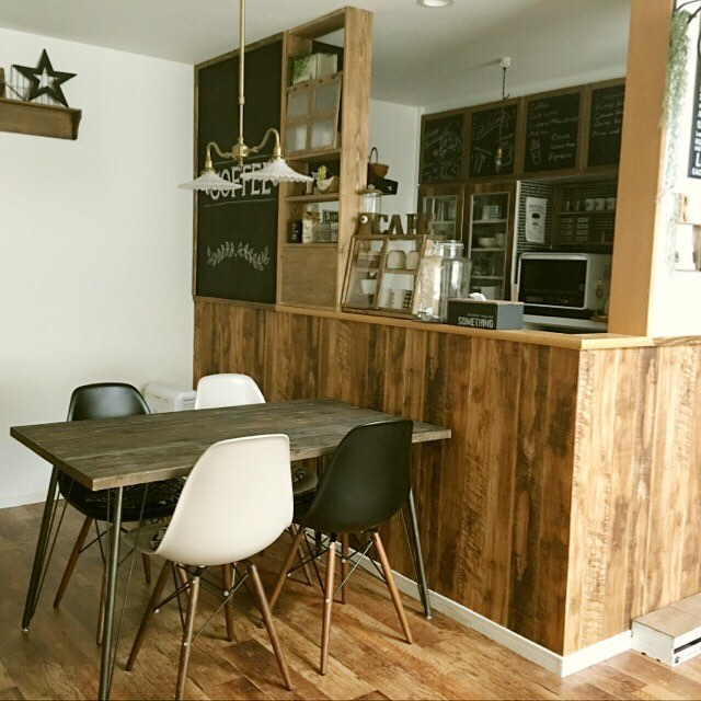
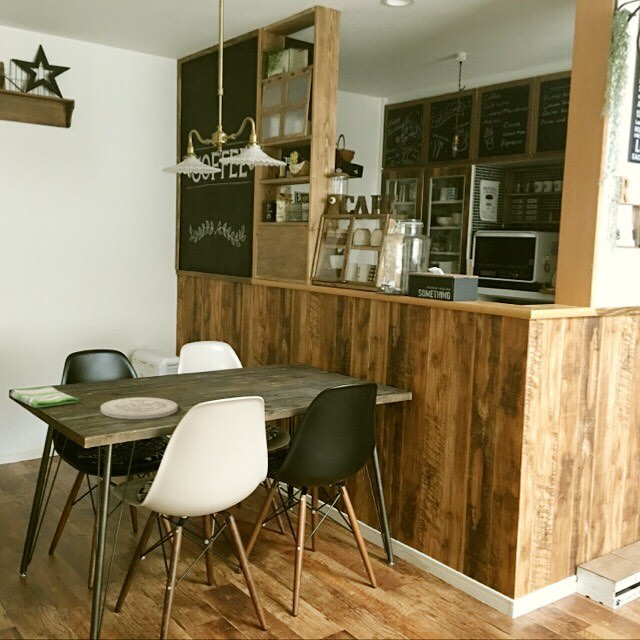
+ plate (139, 407)
+ dish towel (44, 395)
